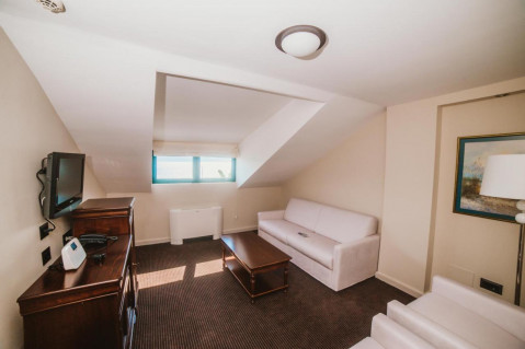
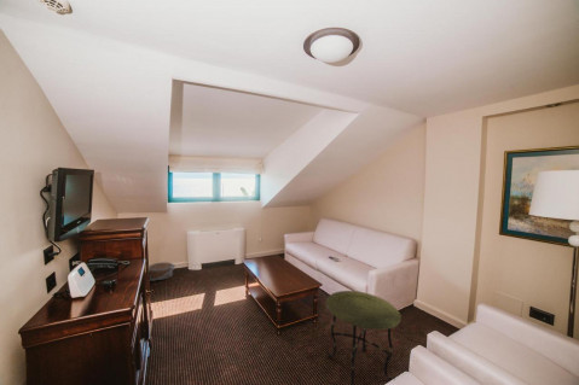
+ basket (160, 270)
+ side table (359, 337)
